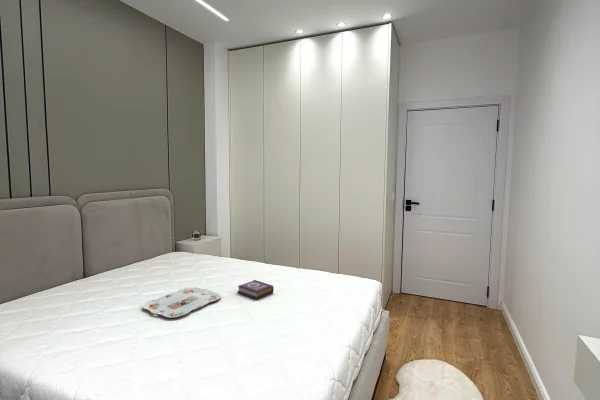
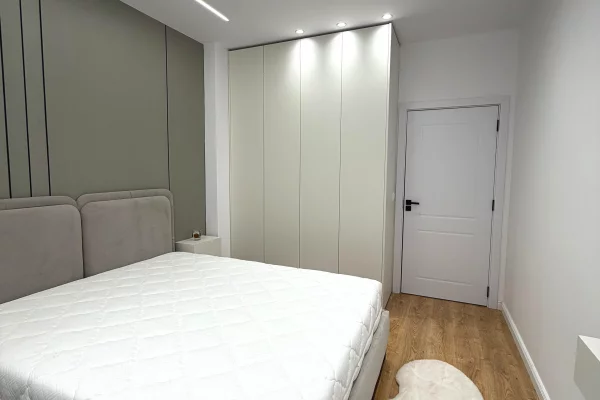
- serving tray (183, 301)
- book (255, 288)
